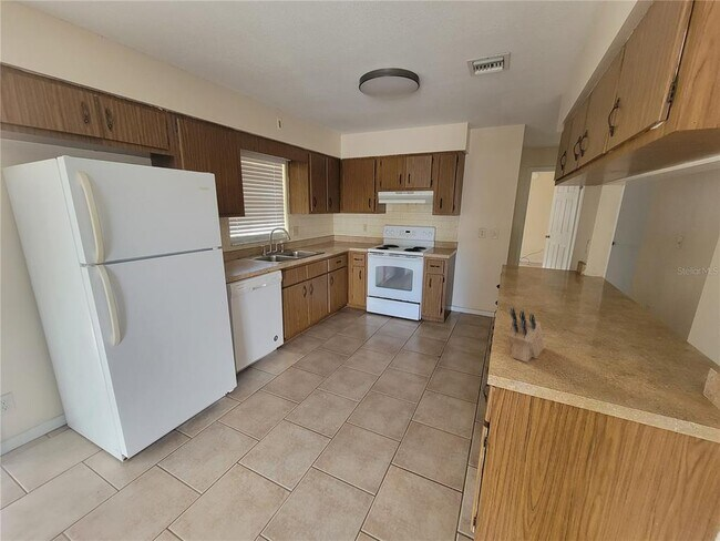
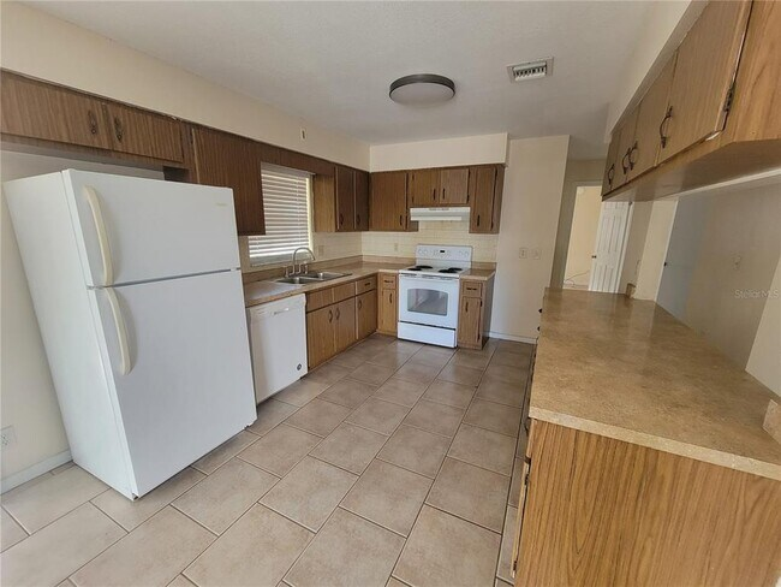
- knife block (526, 329)
